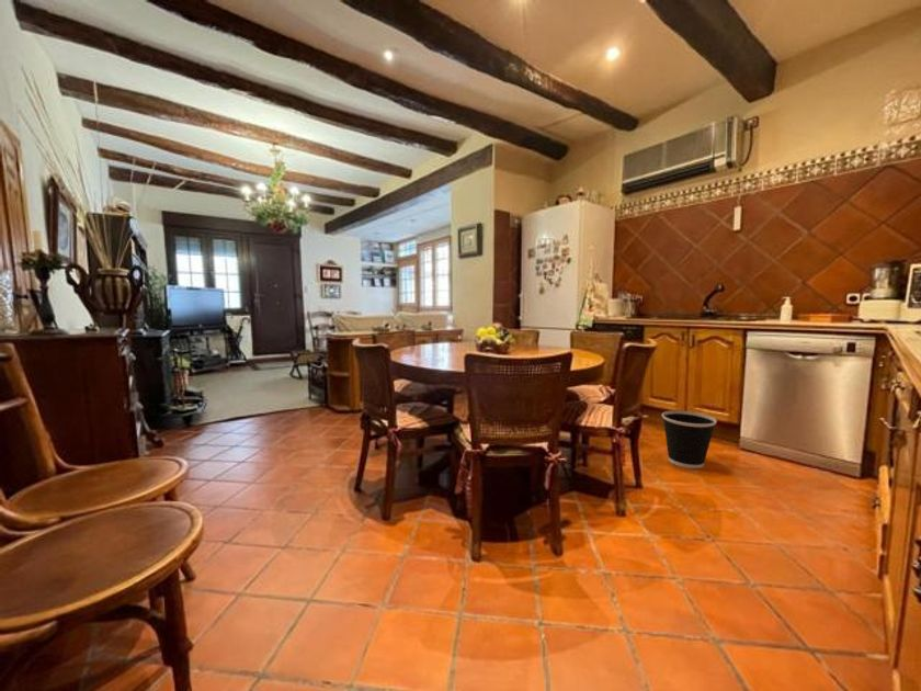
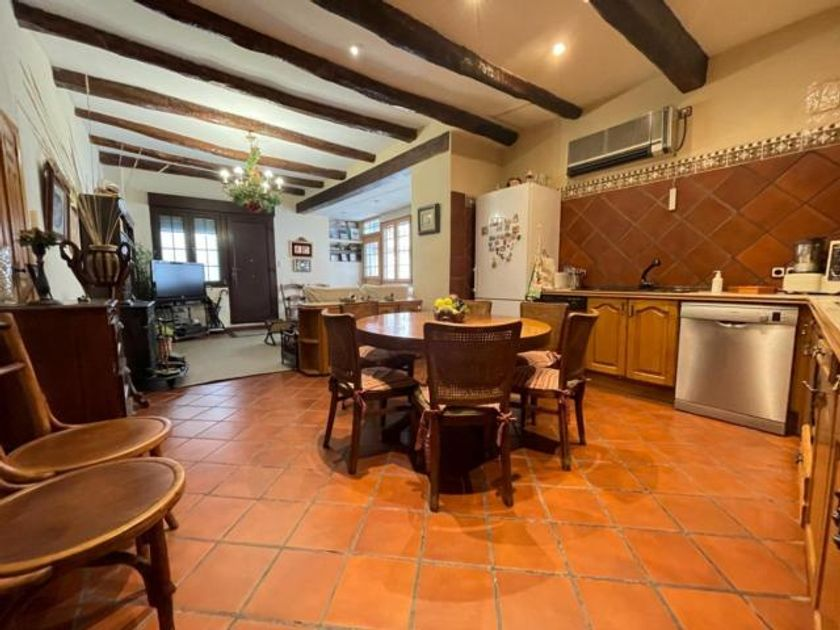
- wastebasket (686, 439)
